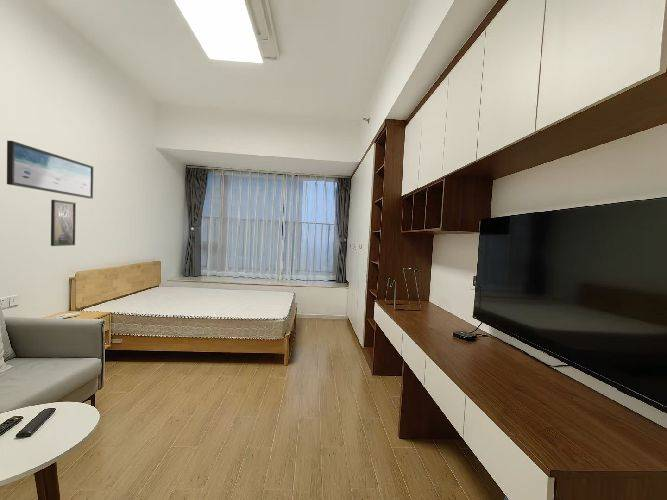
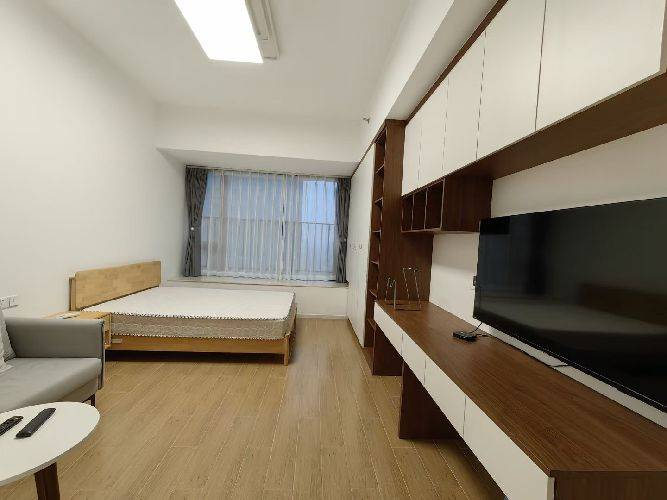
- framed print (63, 223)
- wall art (56, 174)
